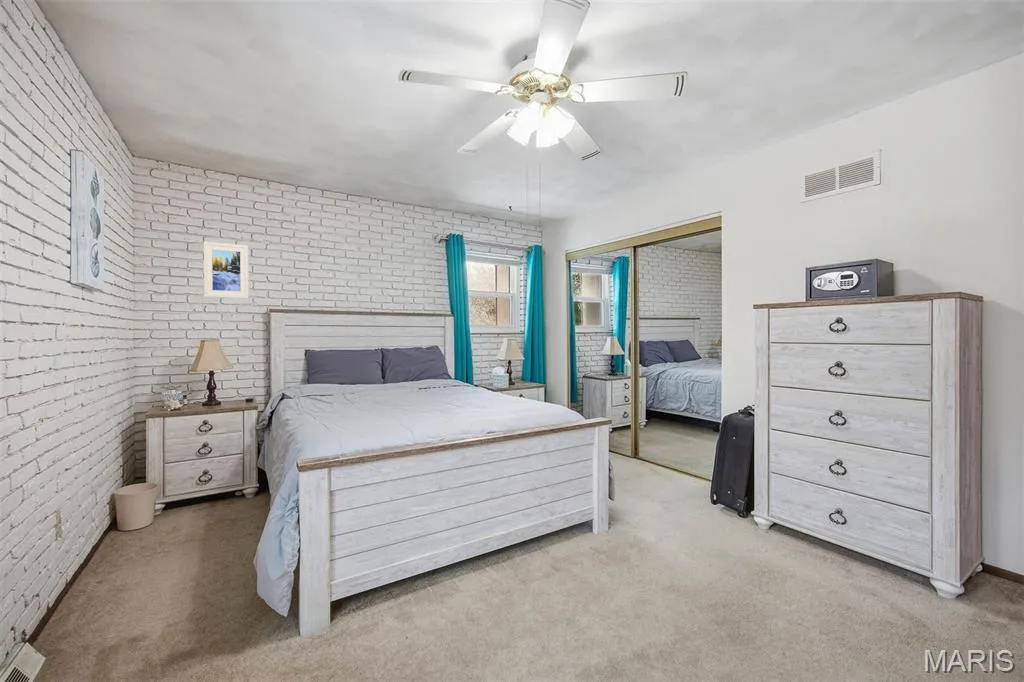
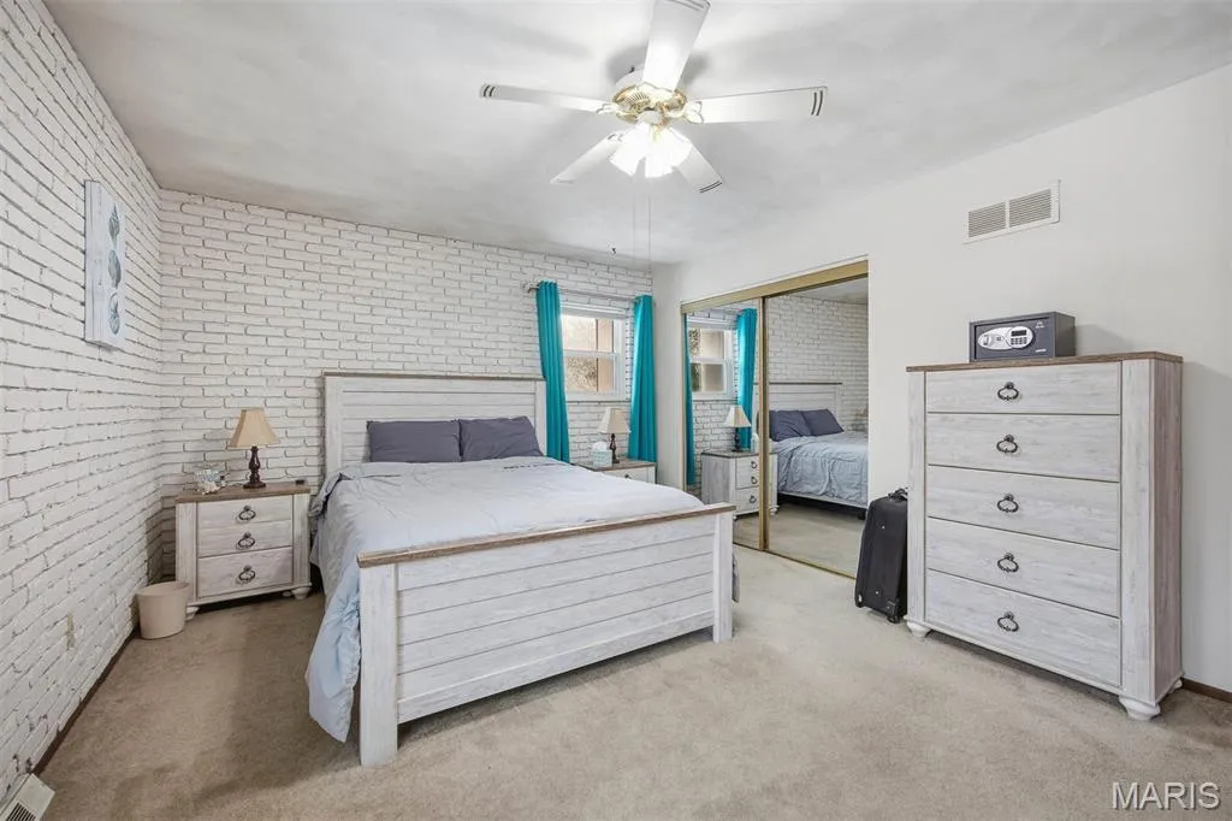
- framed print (226, 270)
